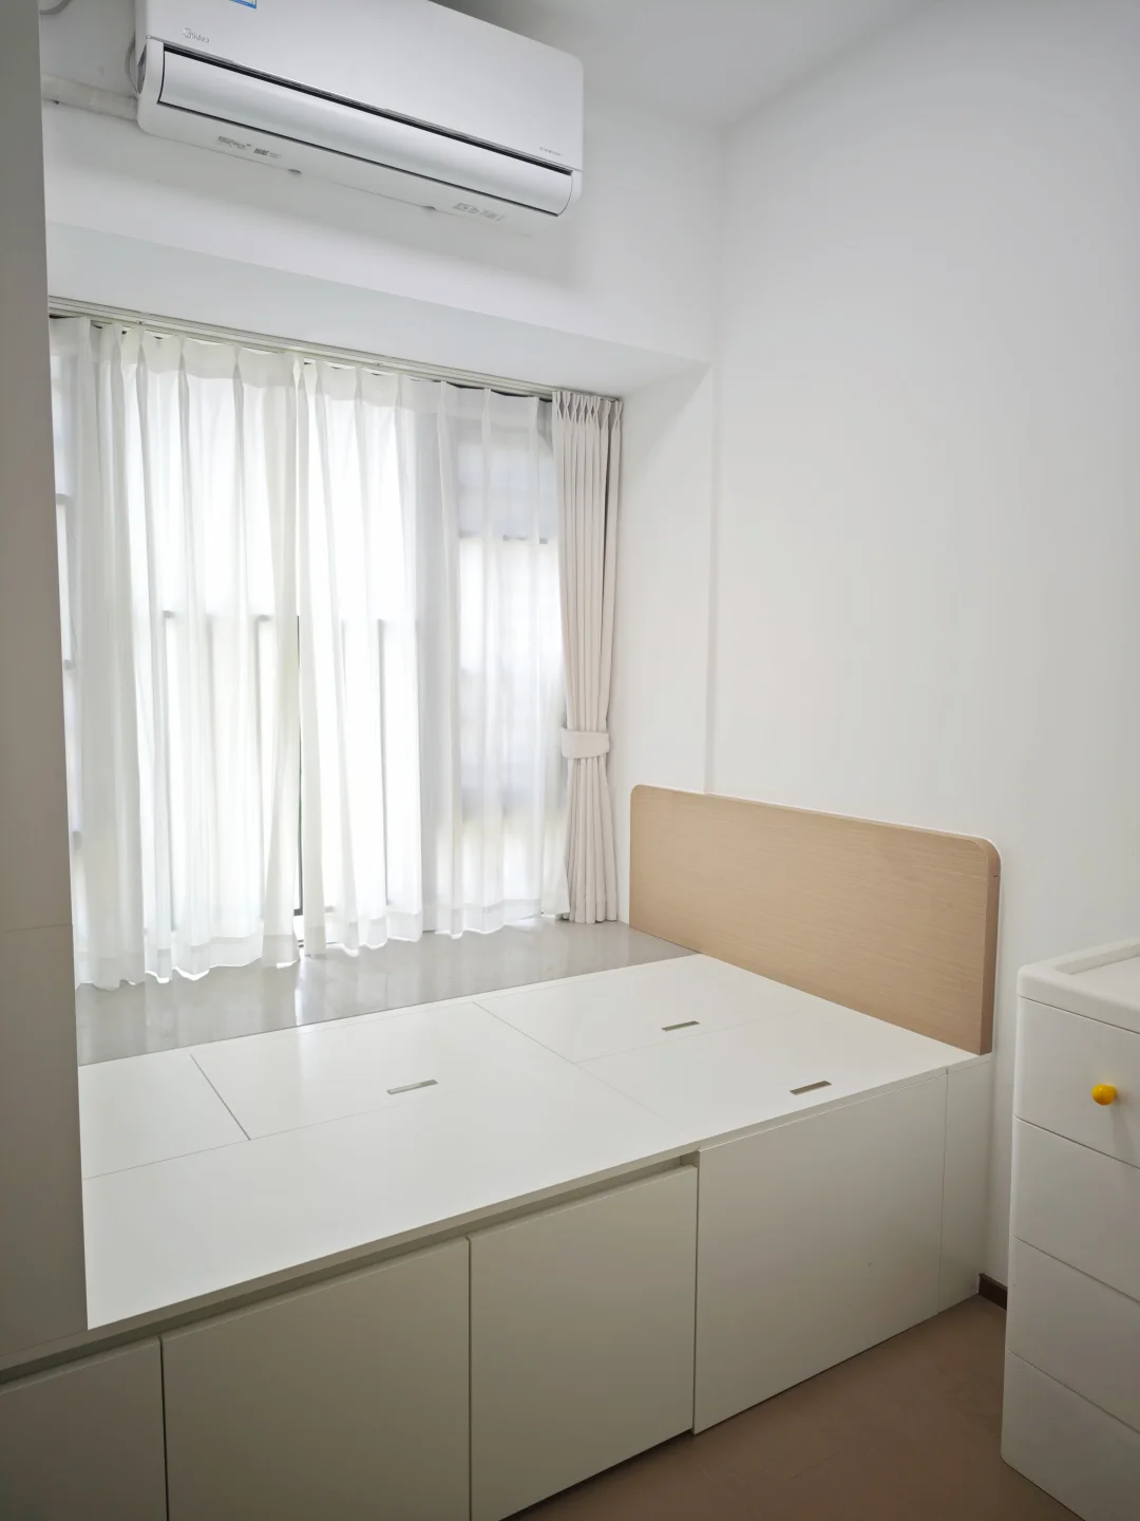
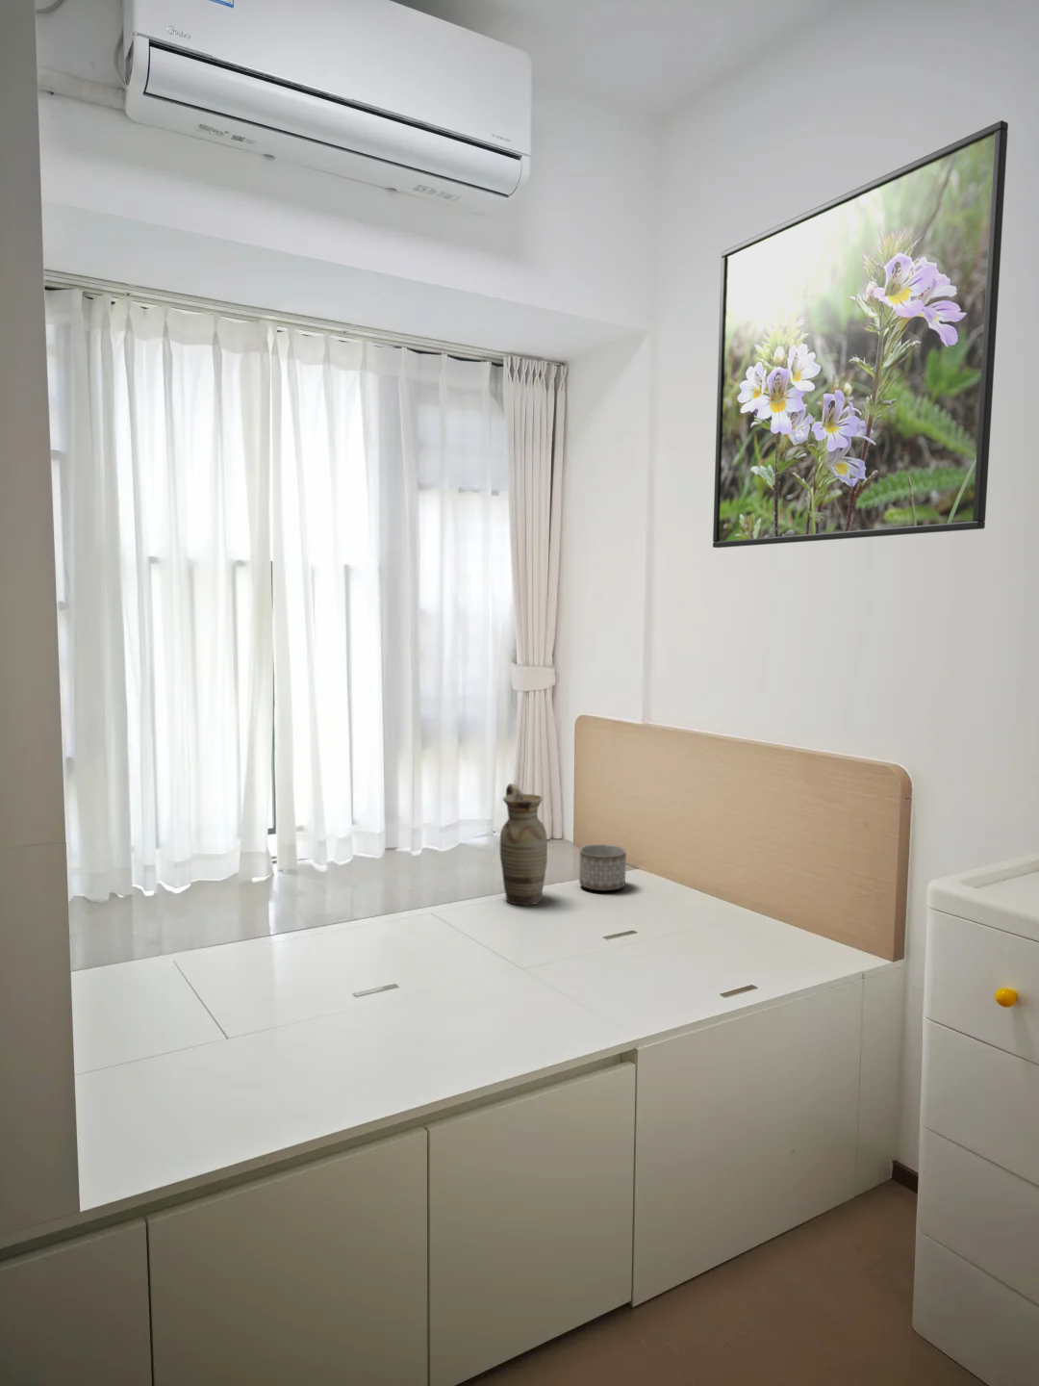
+ ceramic jug (520, 843)
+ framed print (835, 371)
+ planter (602, 869)
